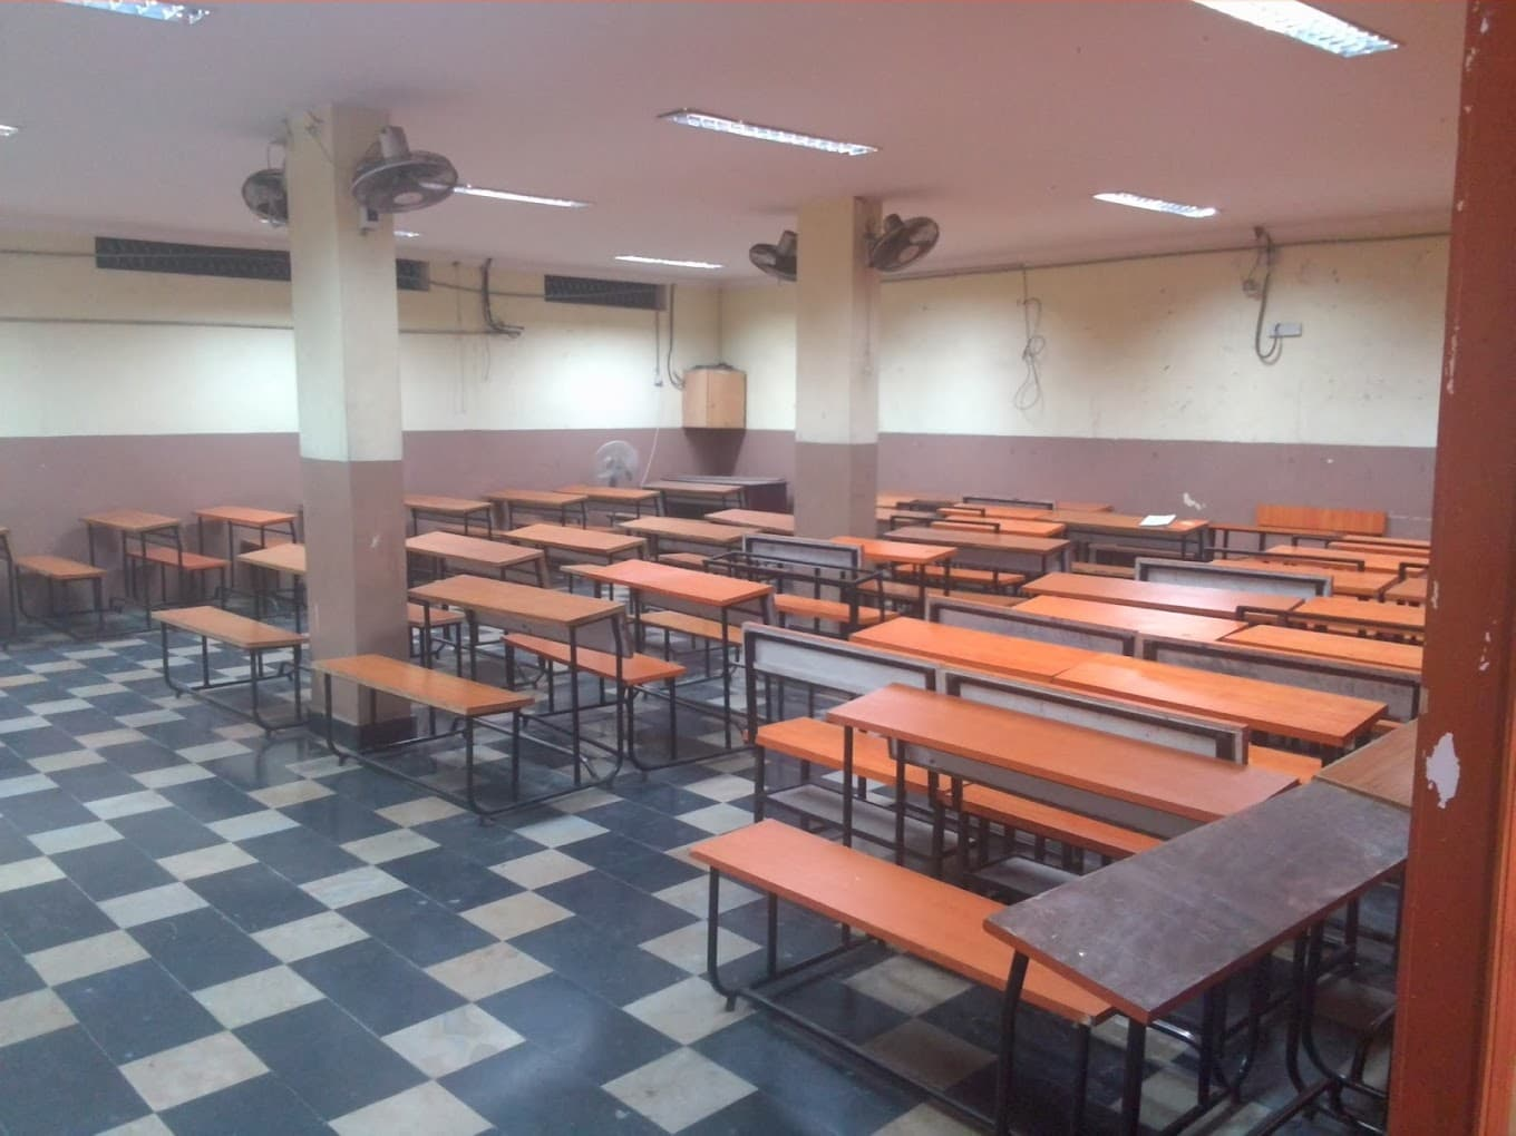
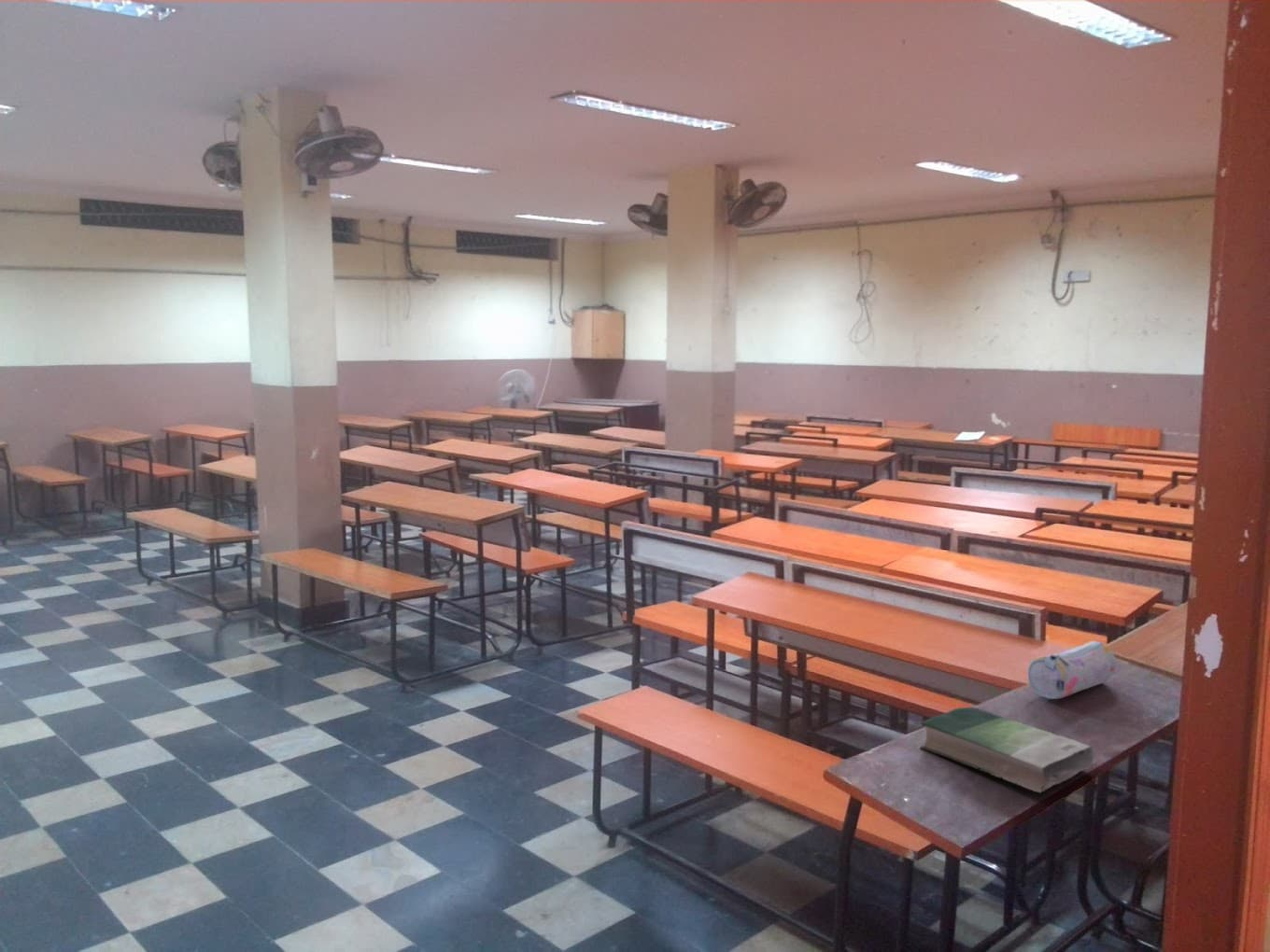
+ book (1005, 742)
+ pencil case (1071, 668)
